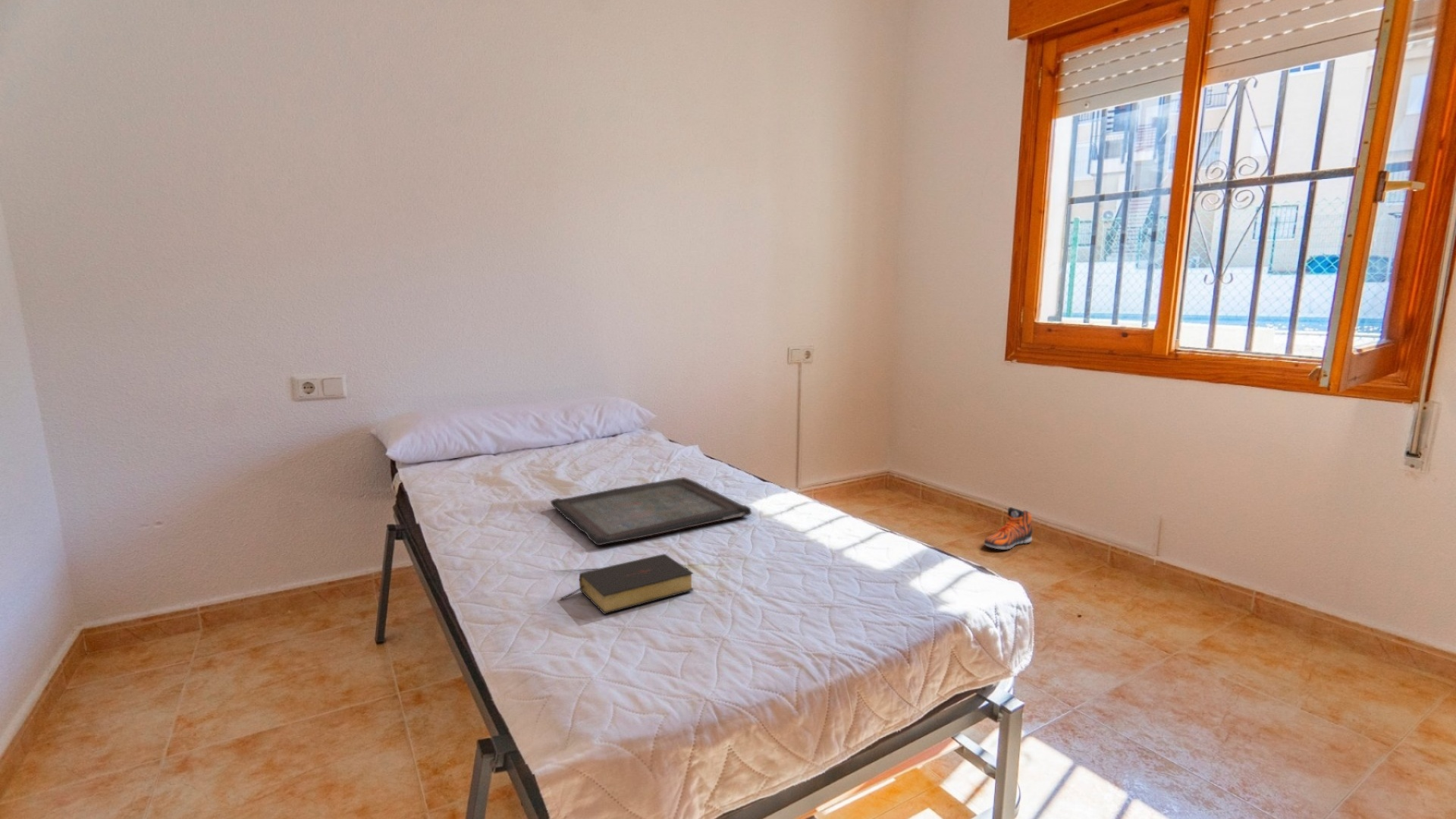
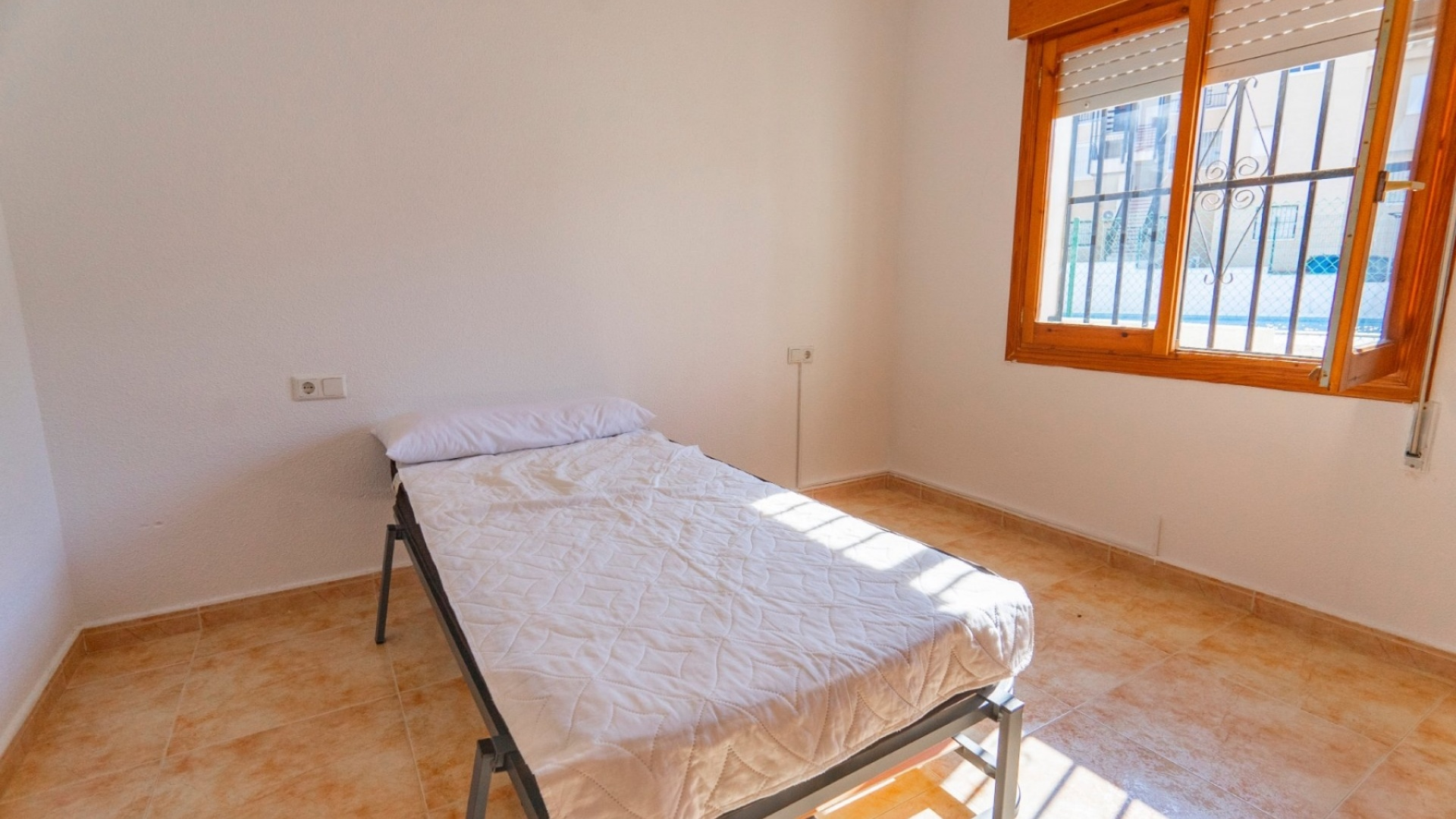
- bible (626, 584)
- serving tray (648, 506)
- sneaker (1008, 526)
